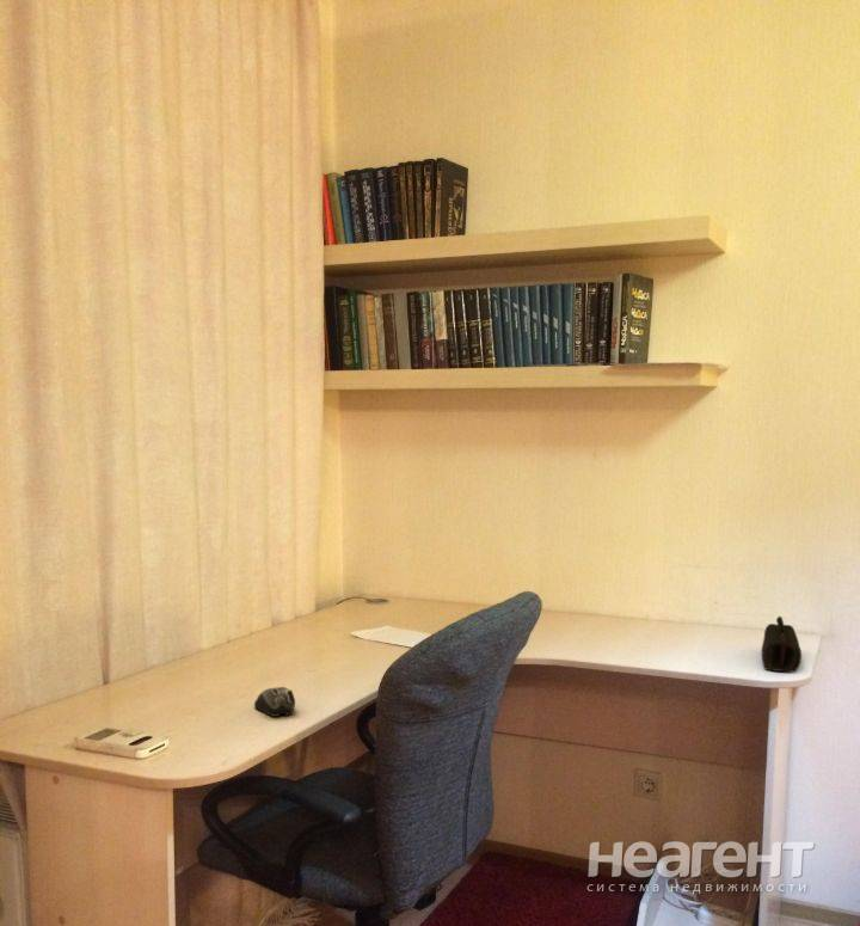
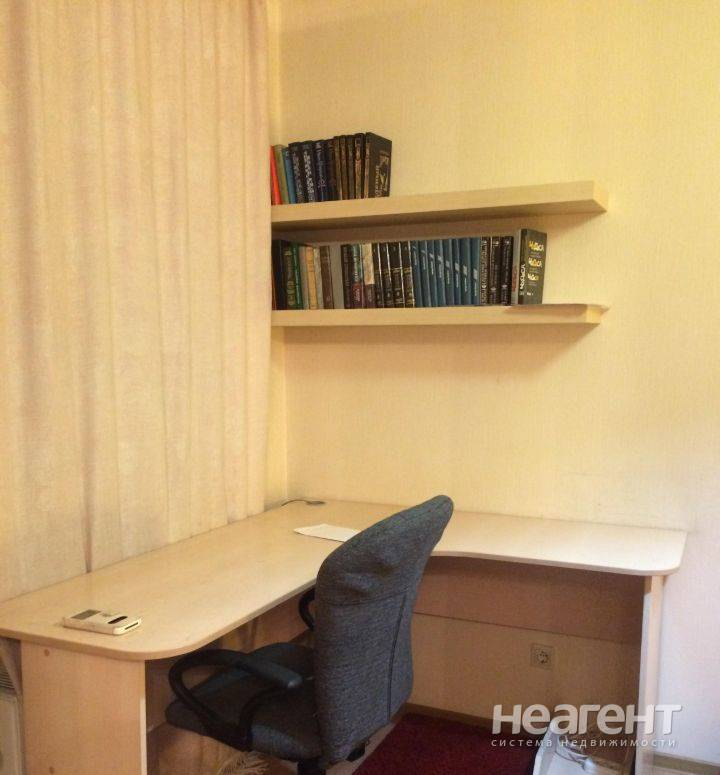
- pencil case (780, 638)
- computer mouse (275, 699)
